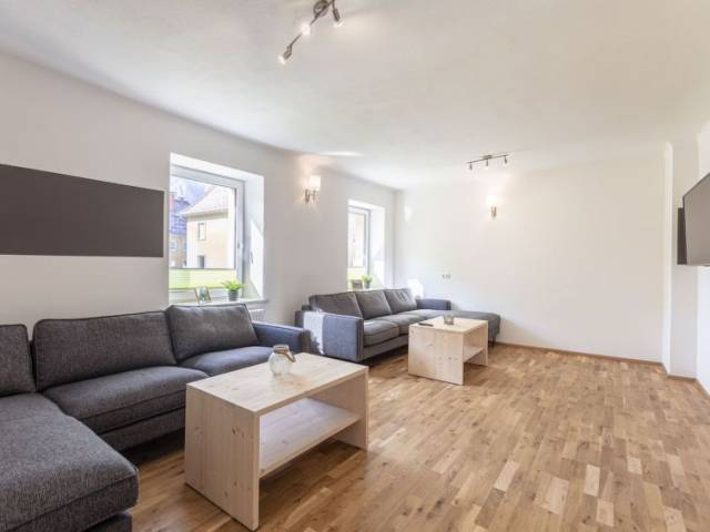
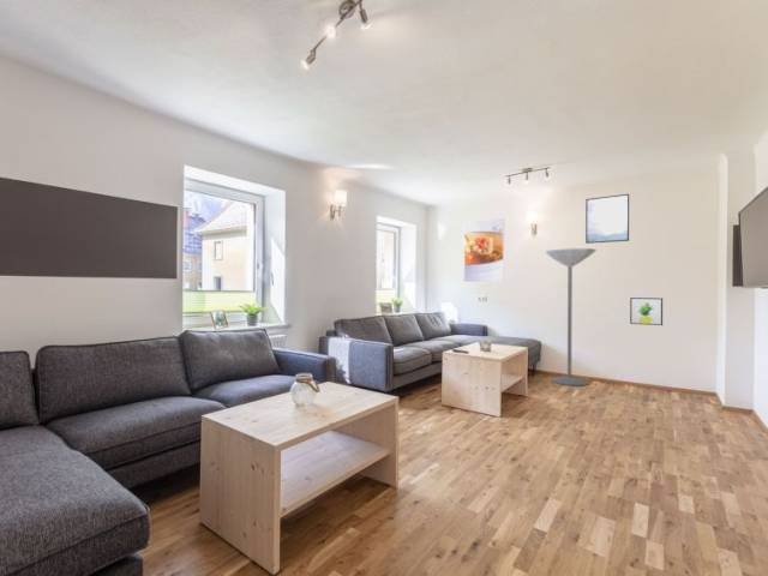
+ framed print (482, 251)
+ floor lamp (569, 316)
+ wall art (646, 311)
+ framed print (606, 218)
